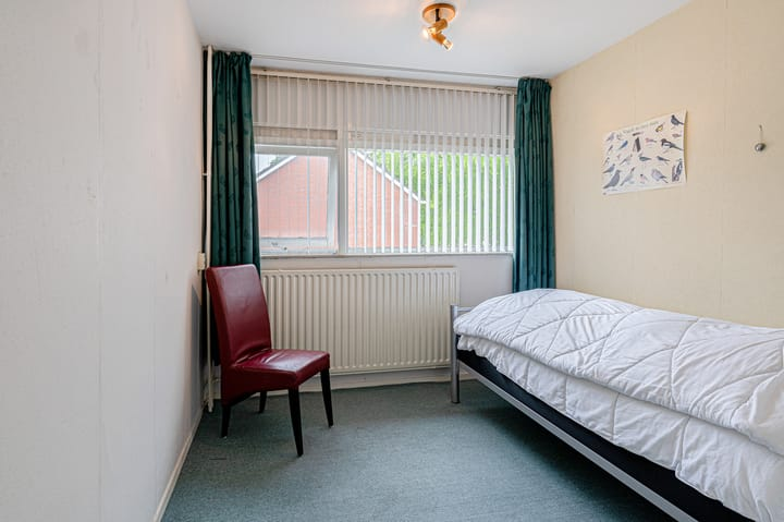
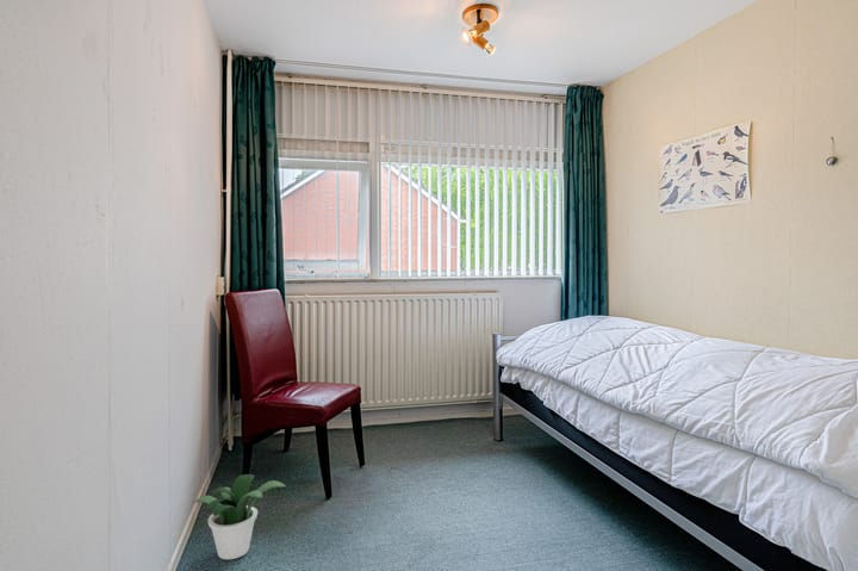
+ potted plant (240, 516)
